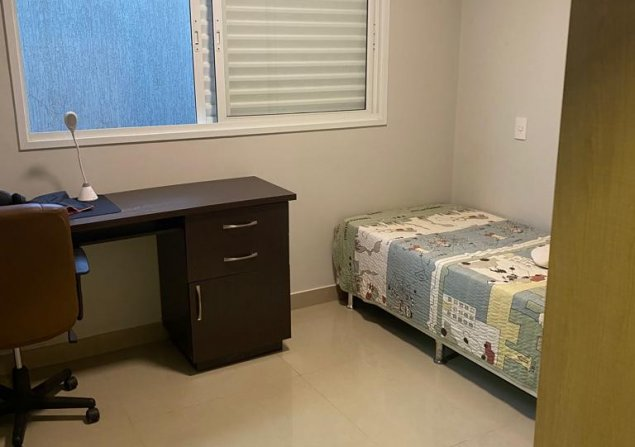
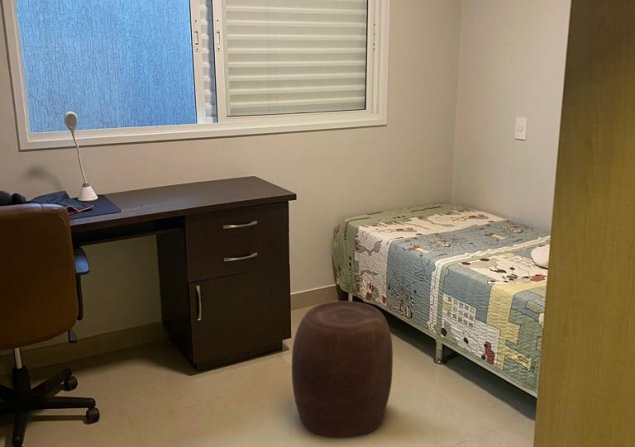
+ stool (341, 365)
